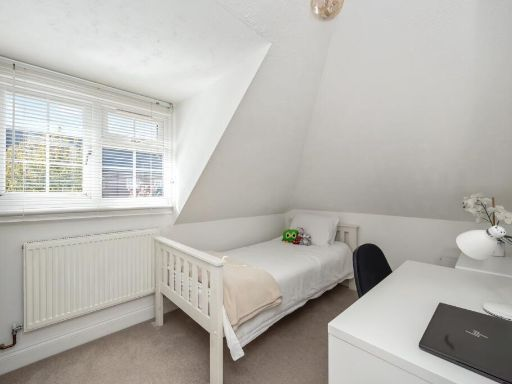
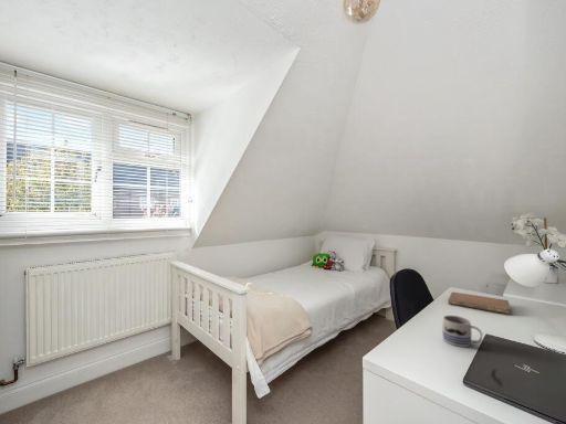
+ mug (461, 331)
+ notebook (478, 301)
